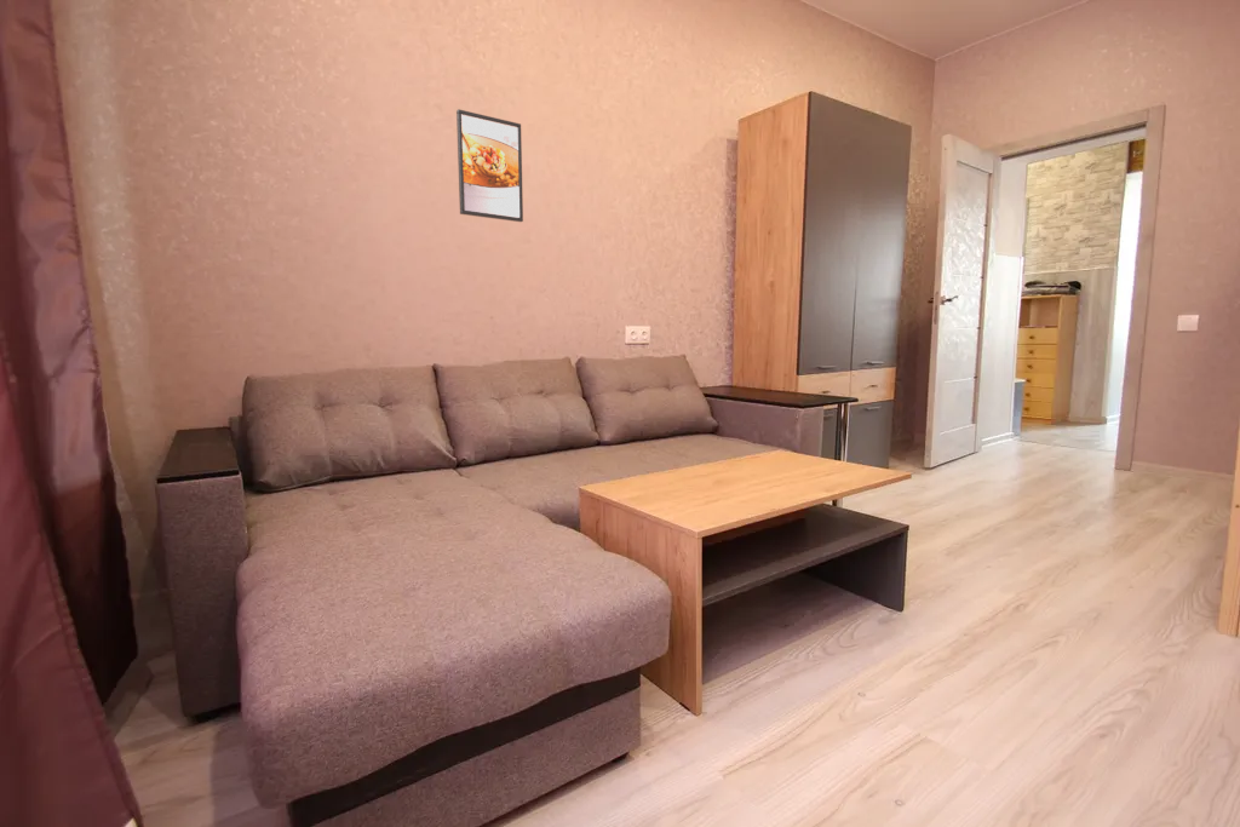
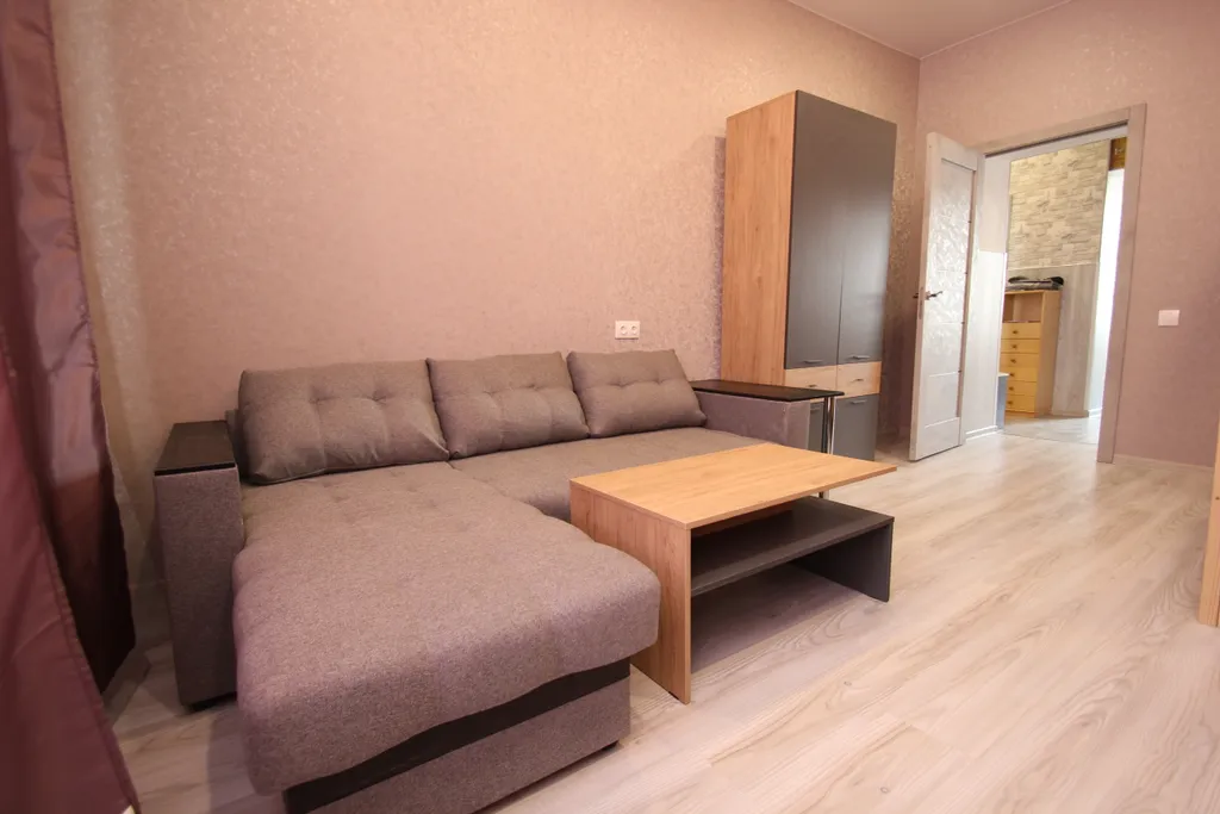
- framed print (490, 167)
